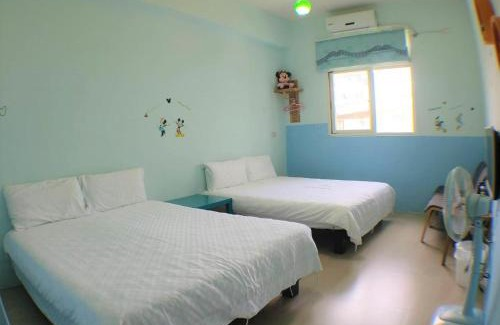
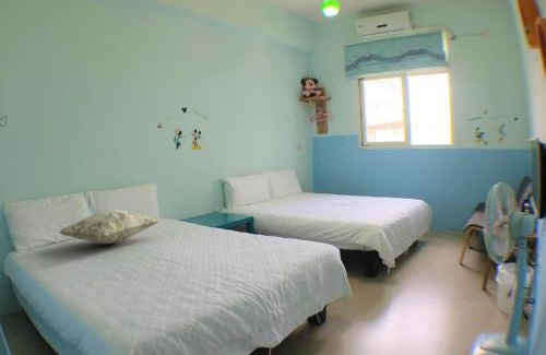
+ decorative pillow (110, 226)
